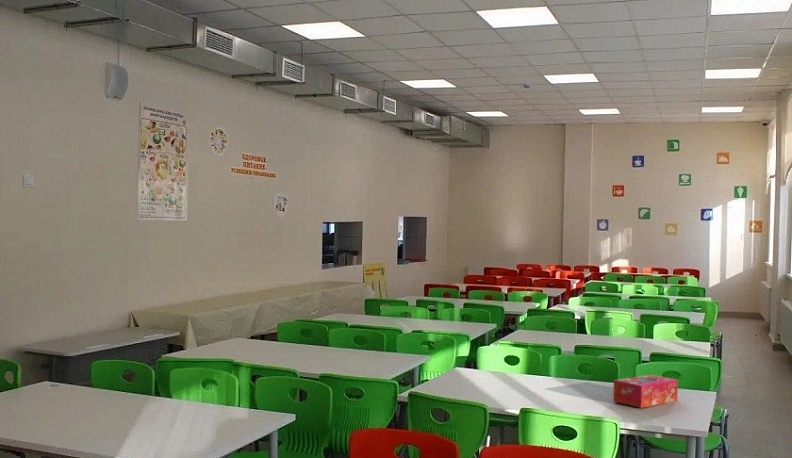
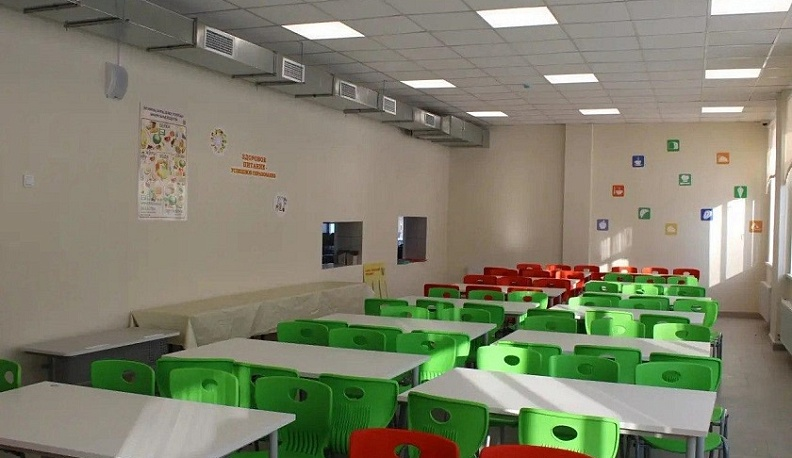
- tissue box (645, 390)
